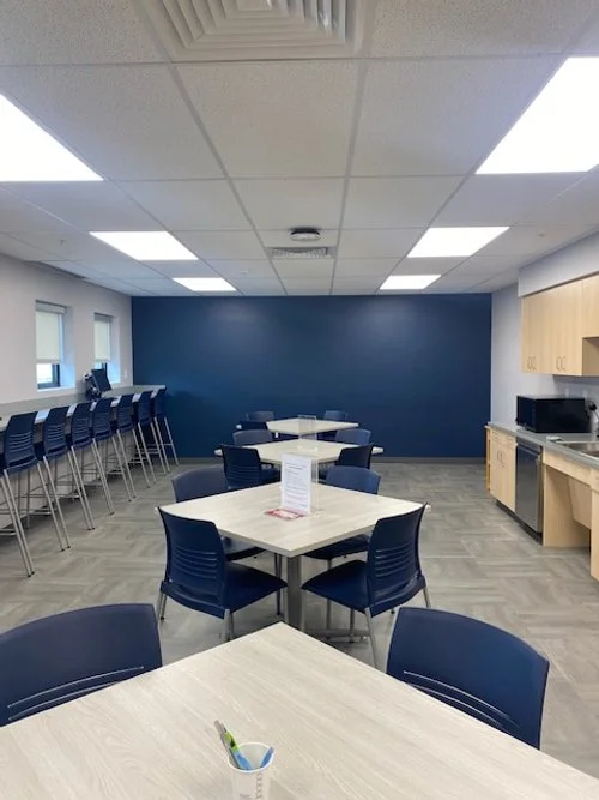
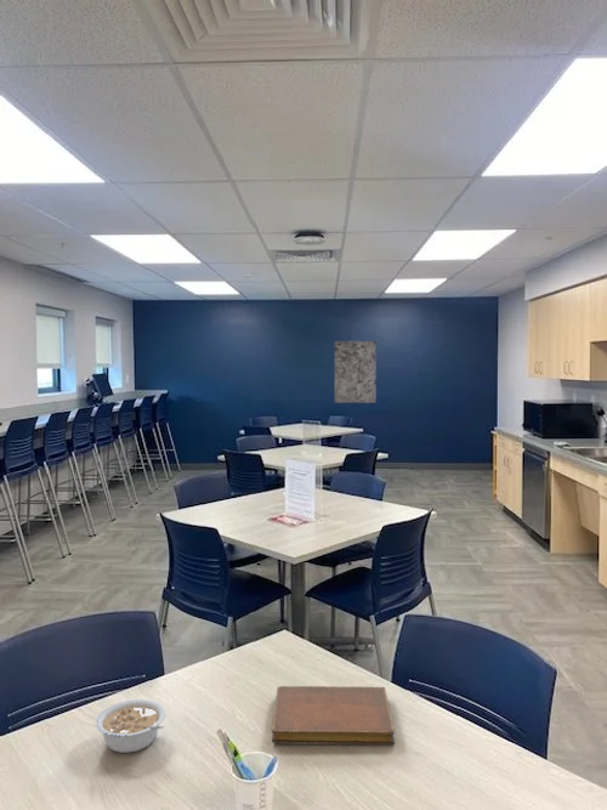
+ notebook (331, 712)
+ legume (134, 725)
+ wall art (354, 372)
